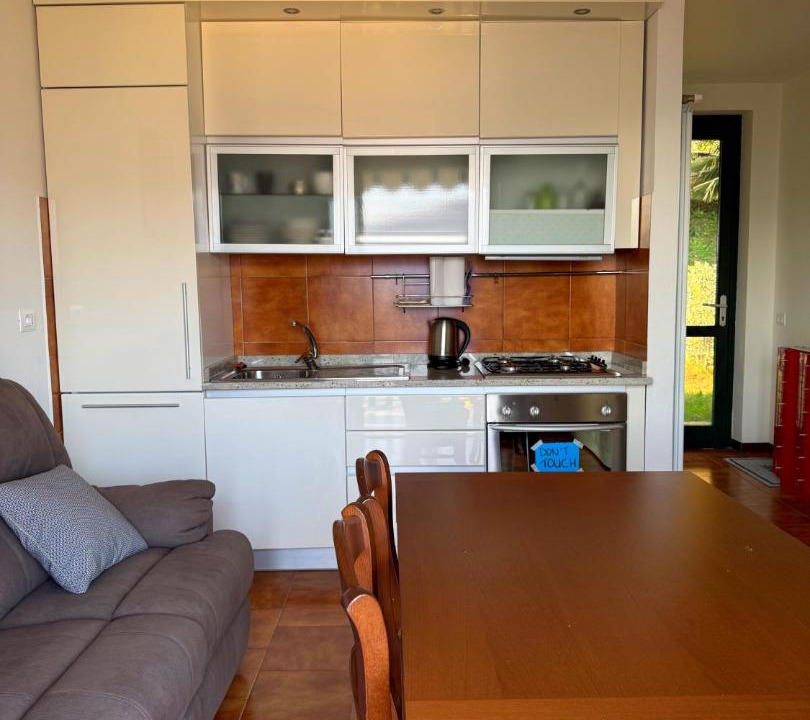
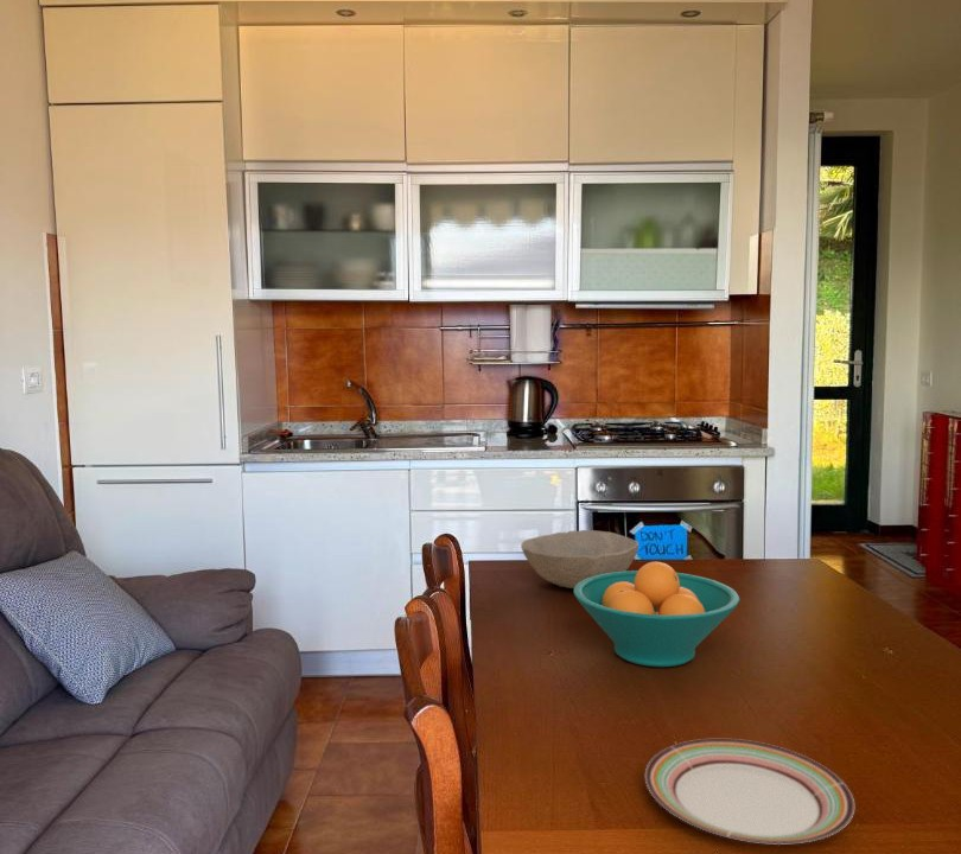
+ fruit bowl (654, 608)
+ plate (745, 792)
+ bowl (579, 562)
